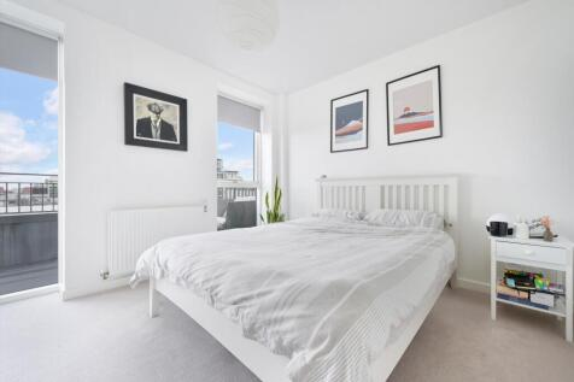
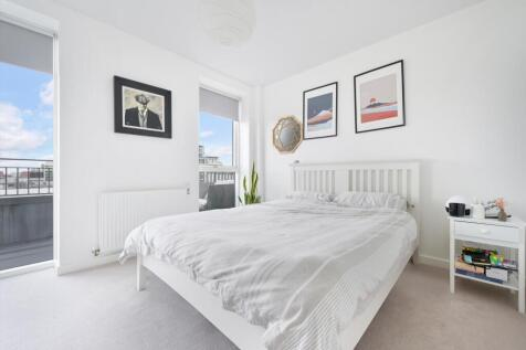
+ home mirror (286, 135)
